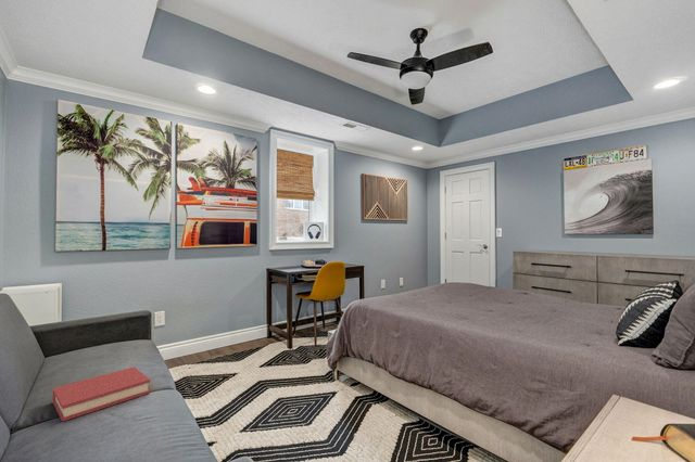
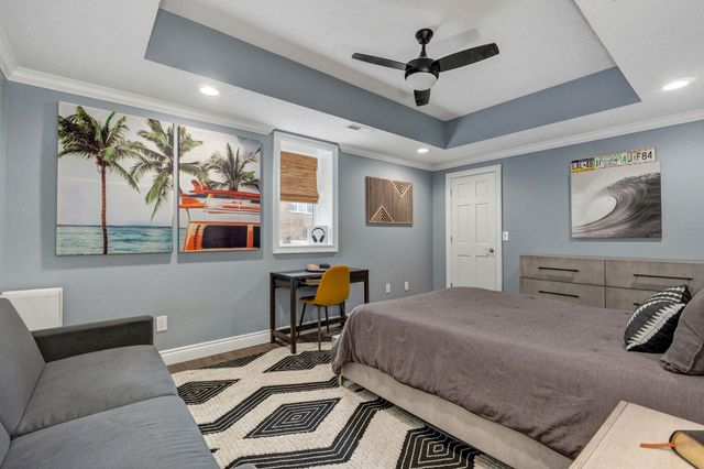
- hardback book (102, 390)
